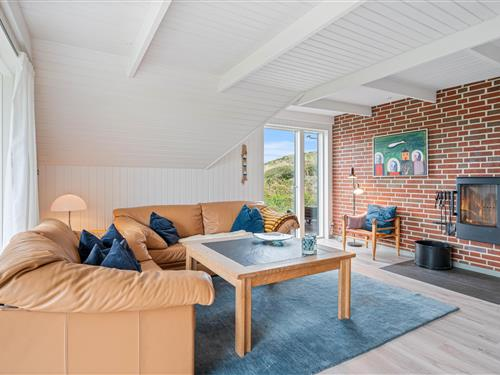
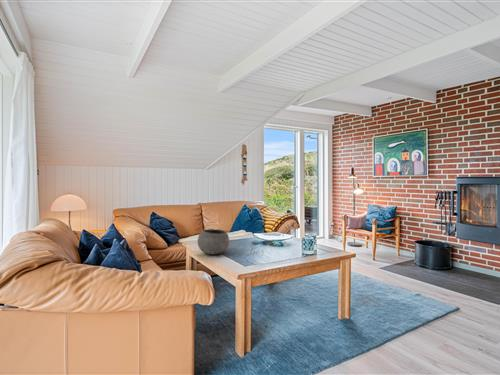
+ bowl (213, 241)
